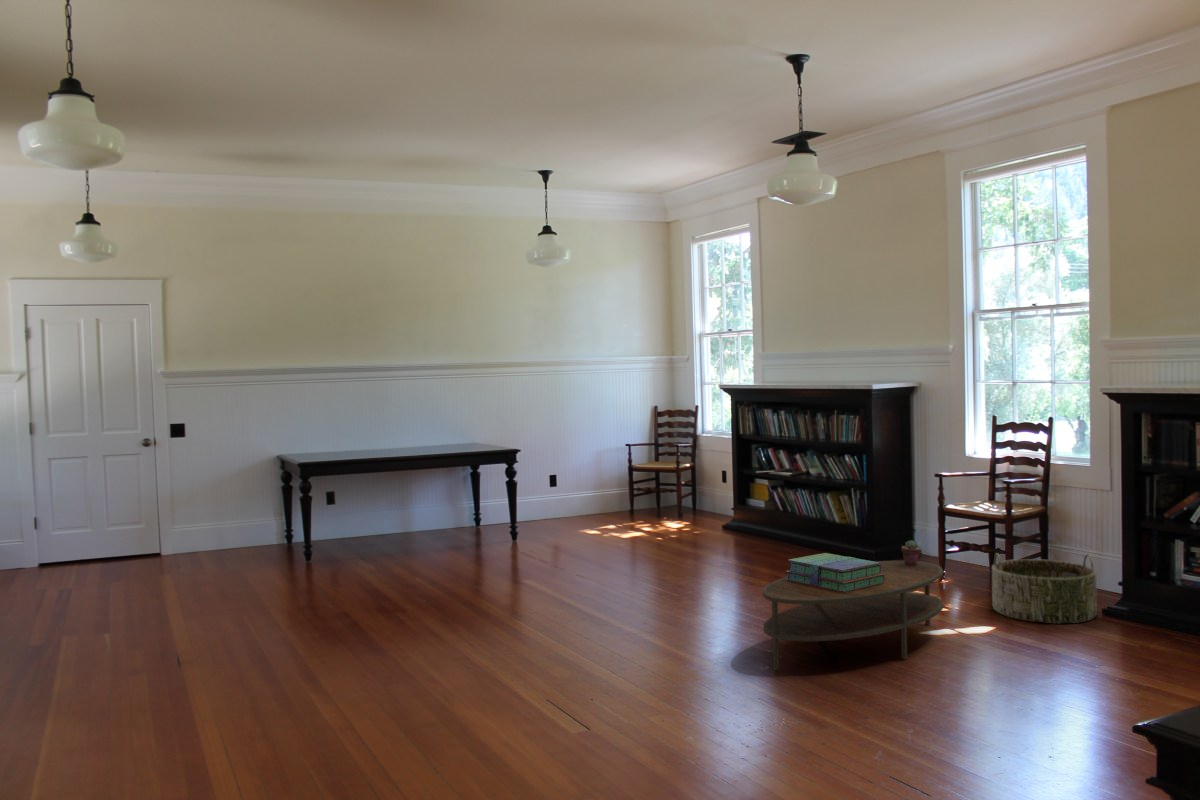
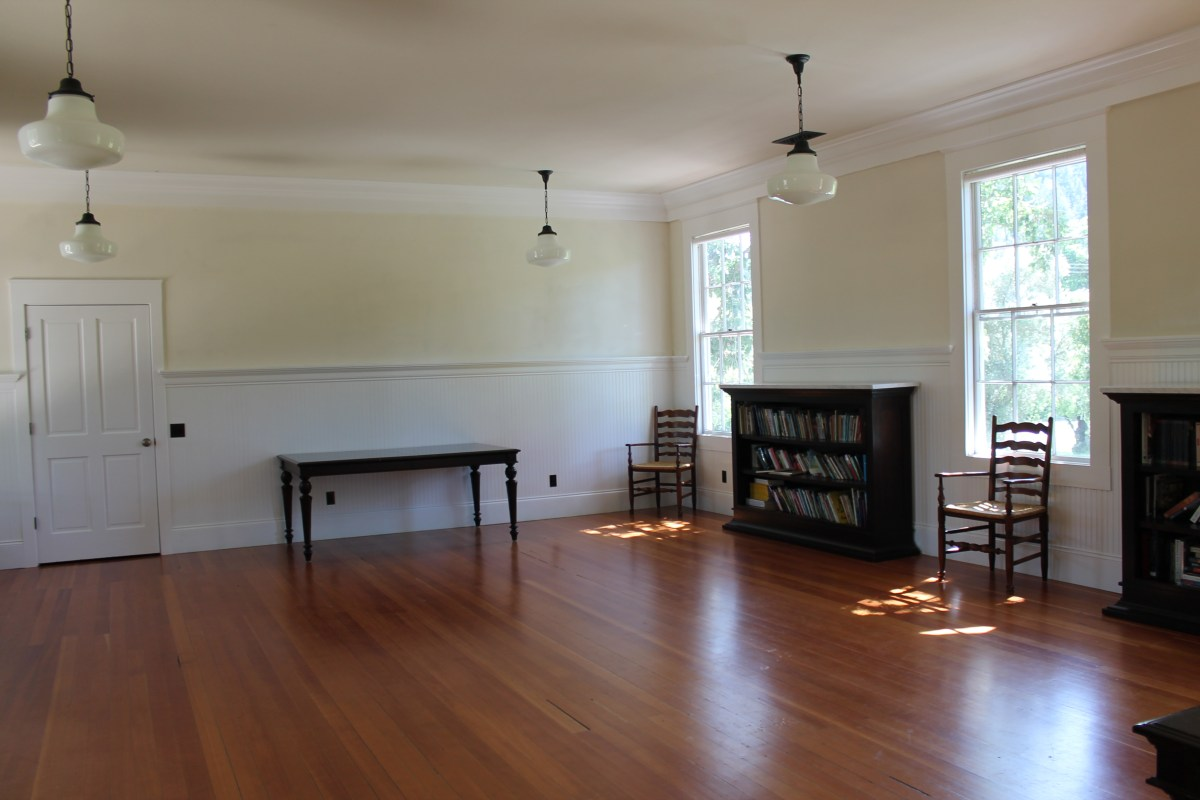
- stack of books (834, 570)
- basket (1043, 582)
- potted succulent (910, 552)
- coffee table (856, 612)
